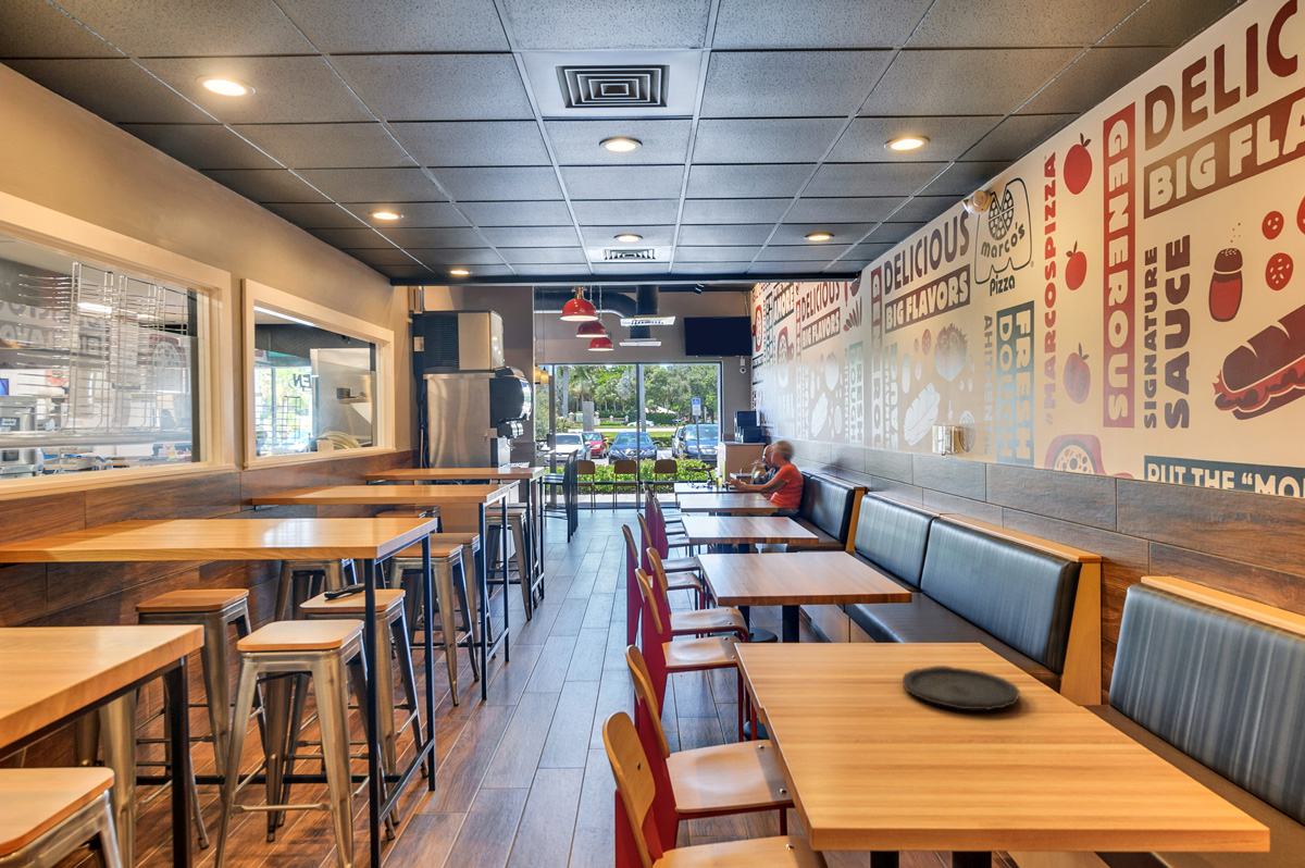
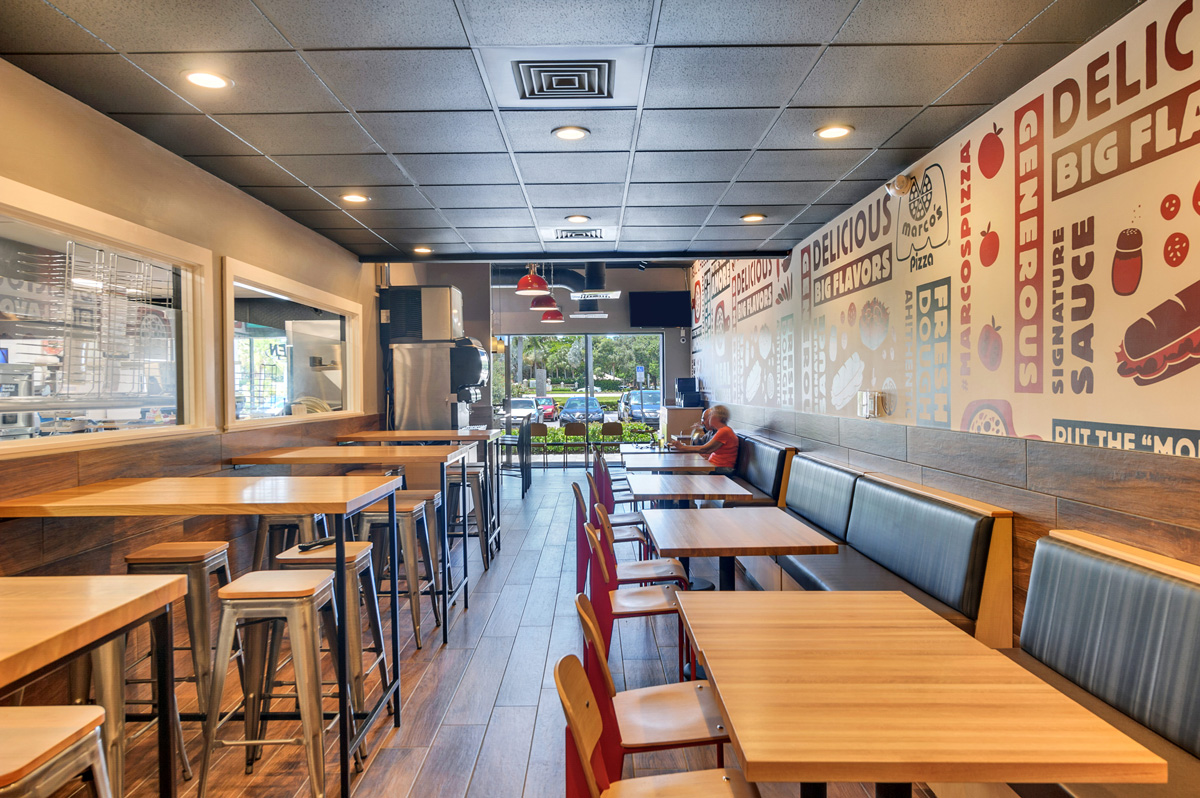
- plate (959, 687)
